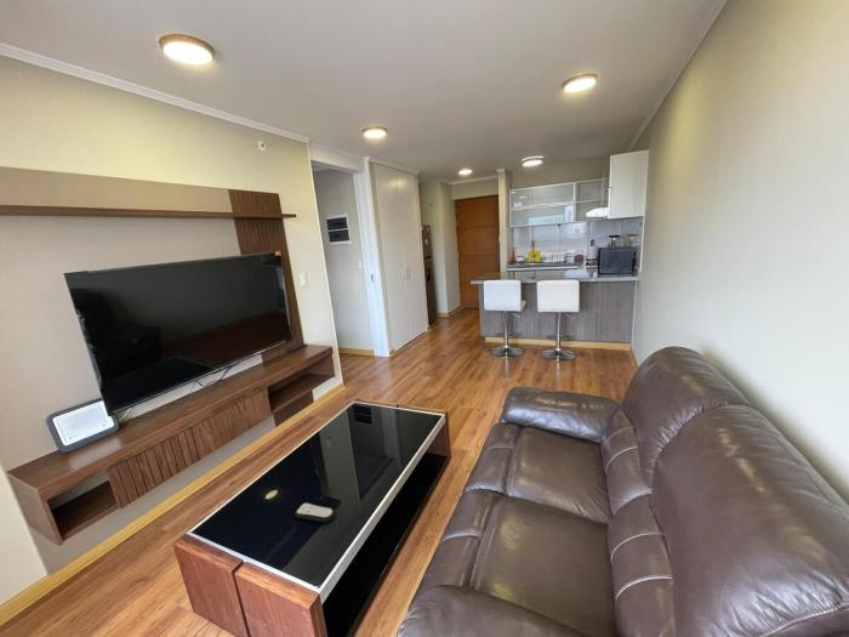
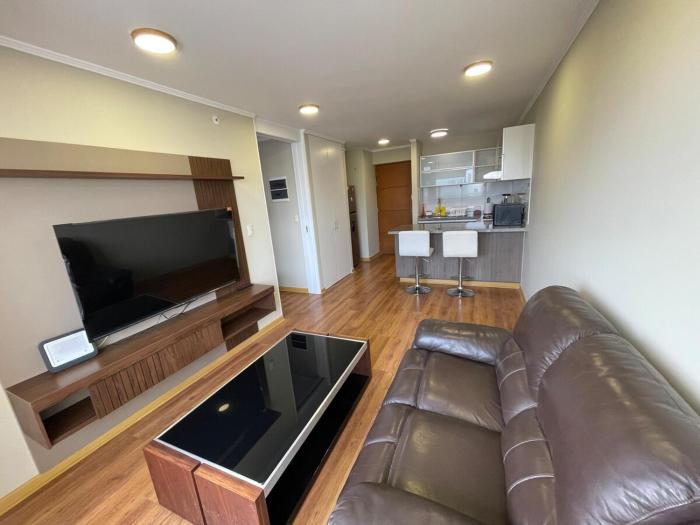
- remote control (314, 512)
